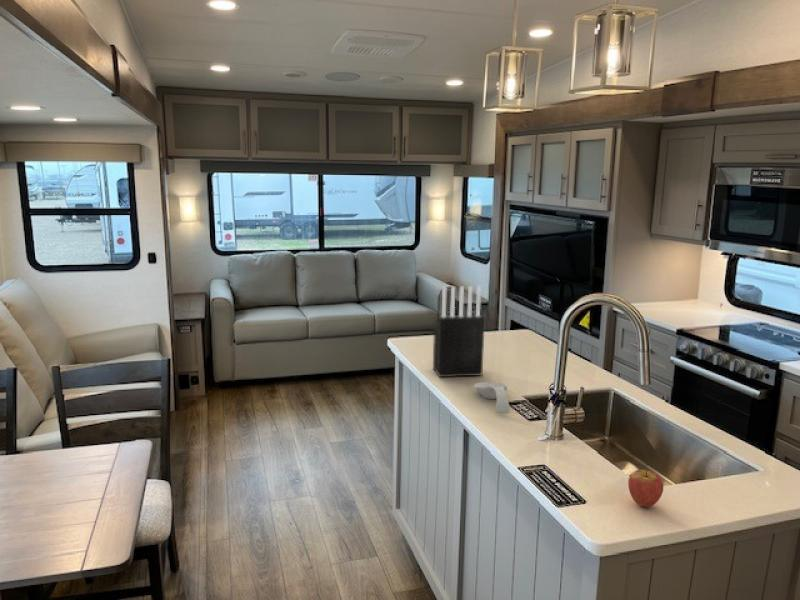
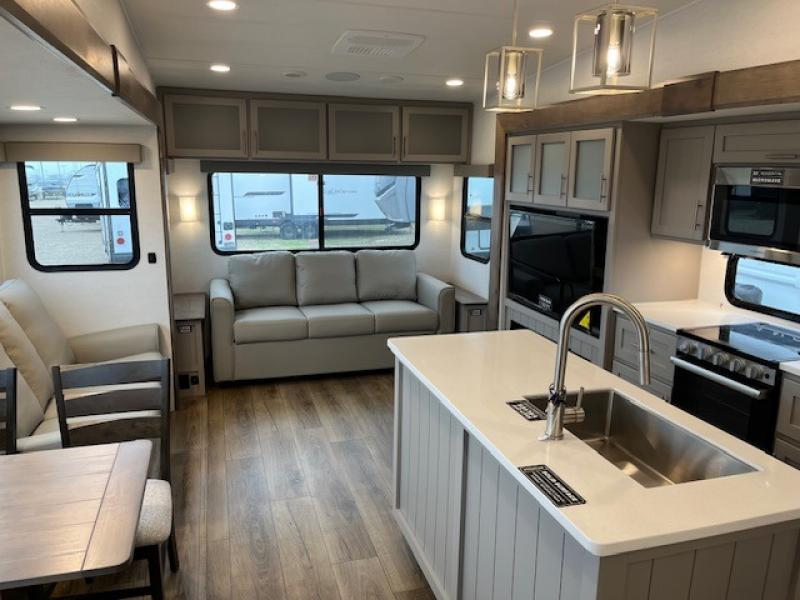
- knife block (457, 328)
- fruit (645, 485)
- spoon rest (494, 391)
